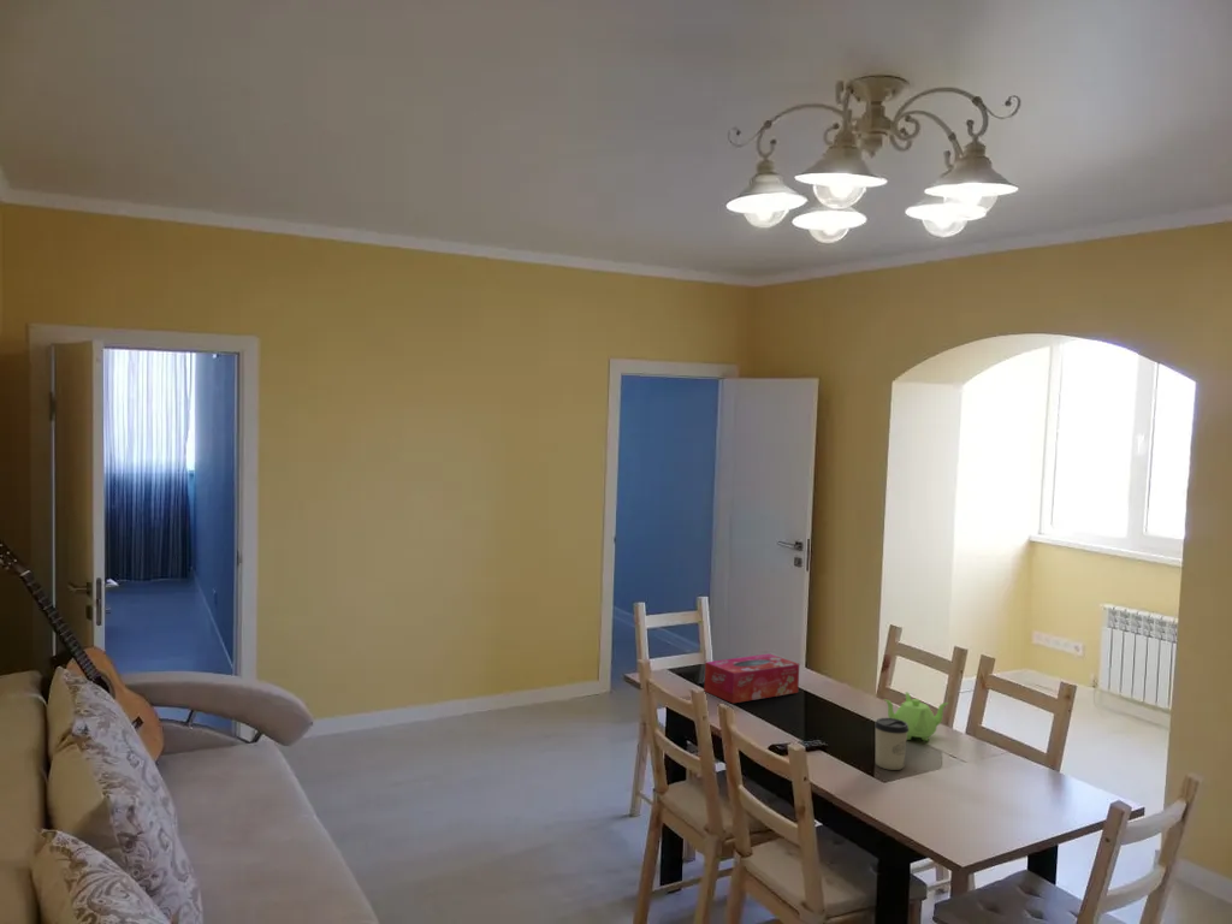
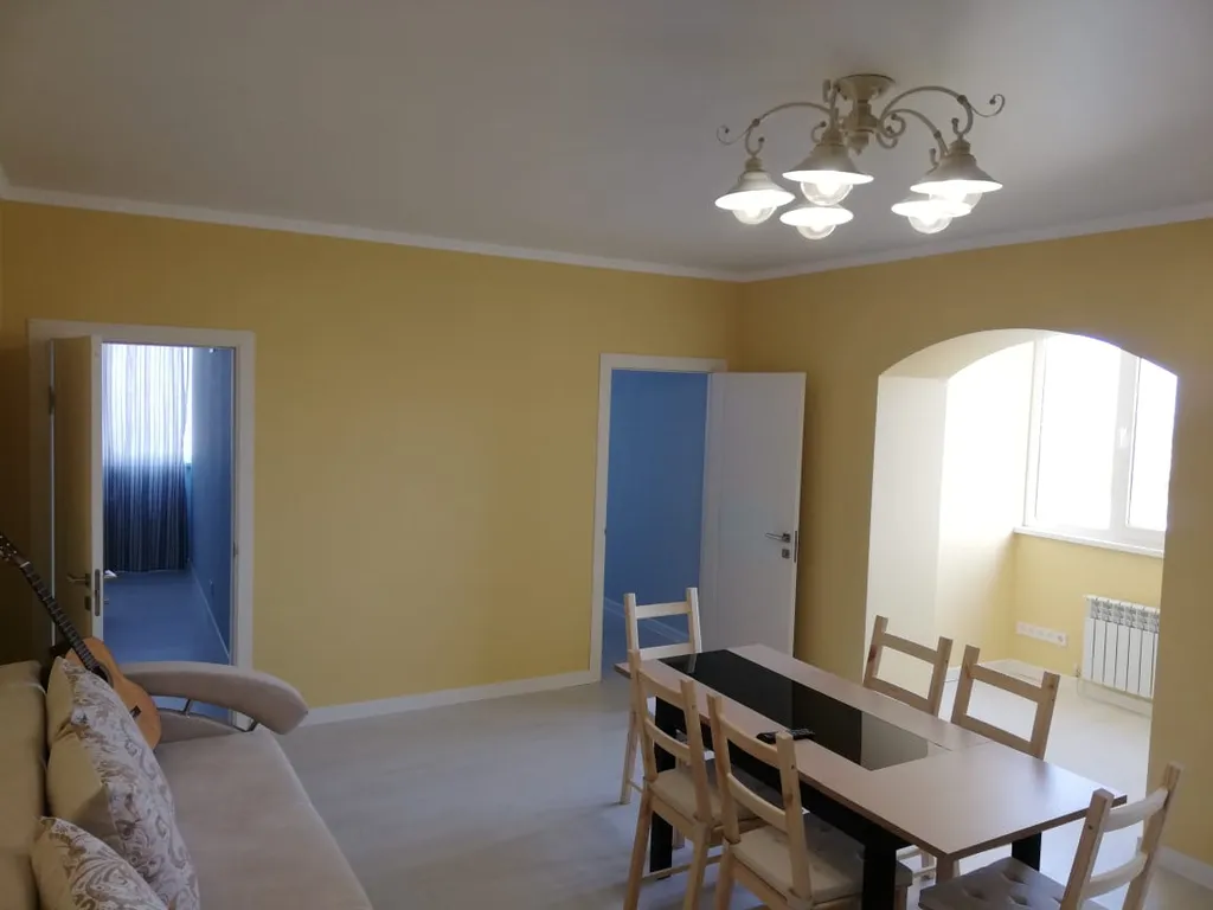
- teapot (914, 717)
- cup (890, 744)
- tissue box (752, 677)
